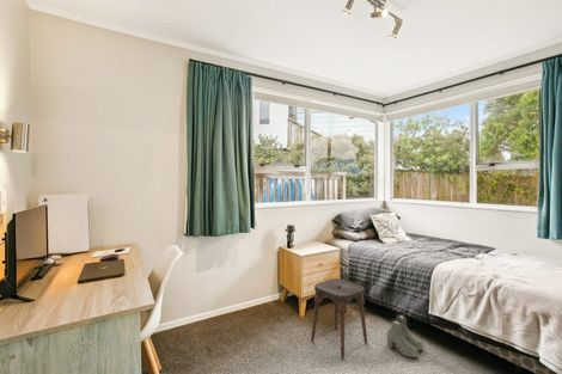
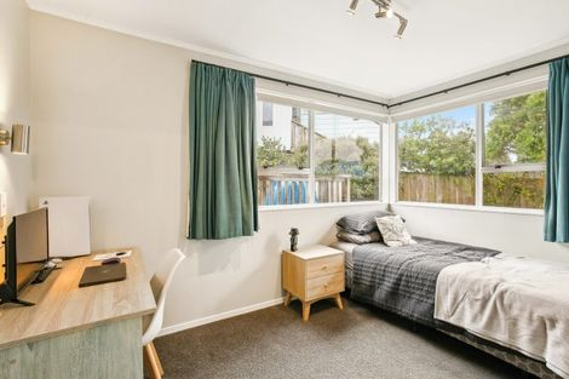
- boots (404, 333)
- stool (340, 314)
